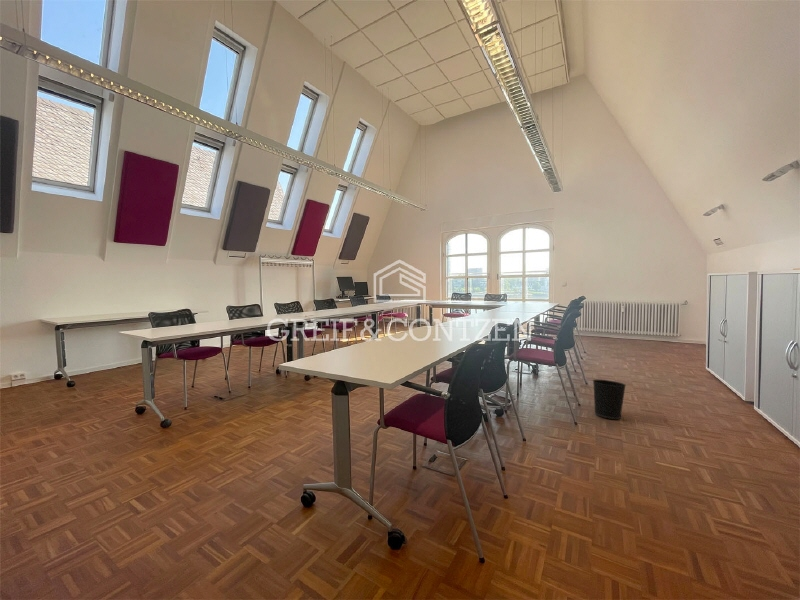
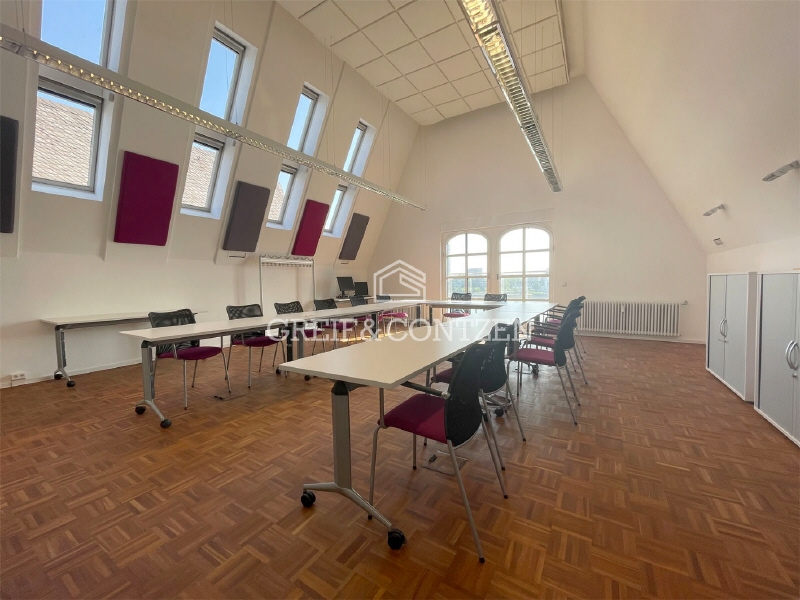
- wastebasket (608, 399)
